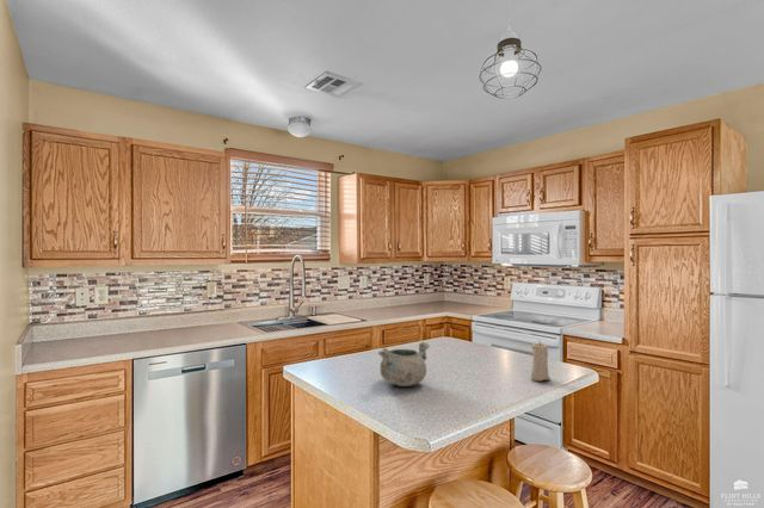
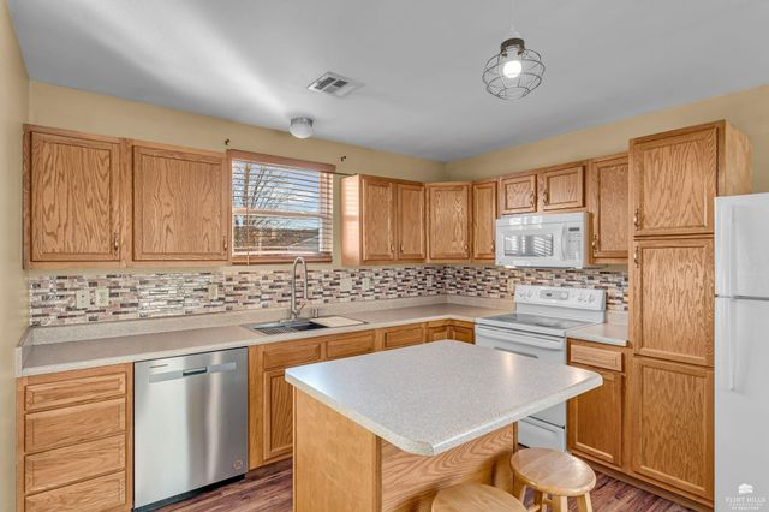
- candle (540, 359)
- decorative bowl (403, 364)
